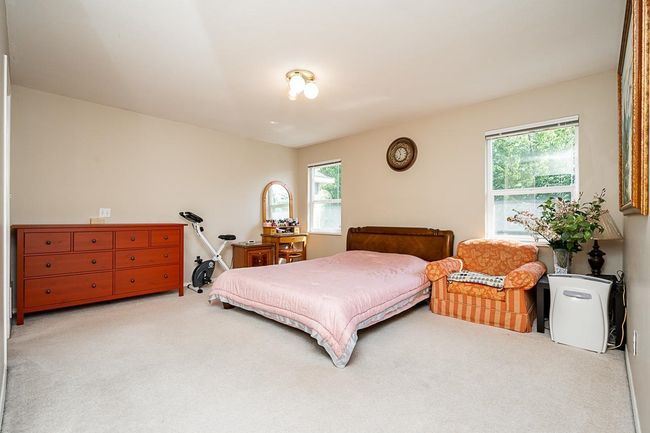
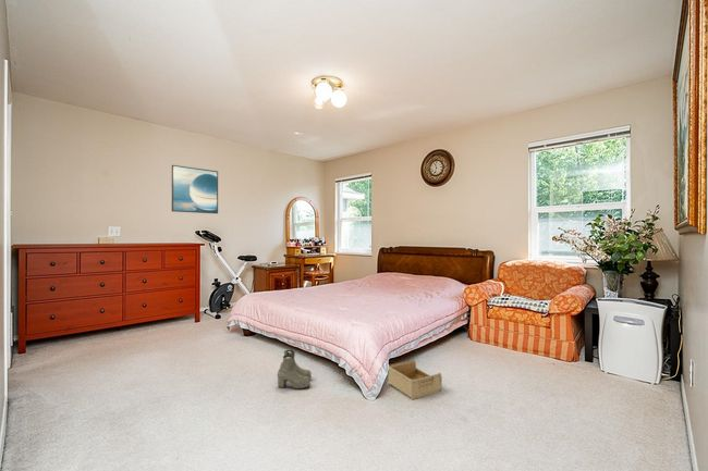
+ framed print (195, 190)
+ boots (294, 368)
+ storage bin (414, 377)
